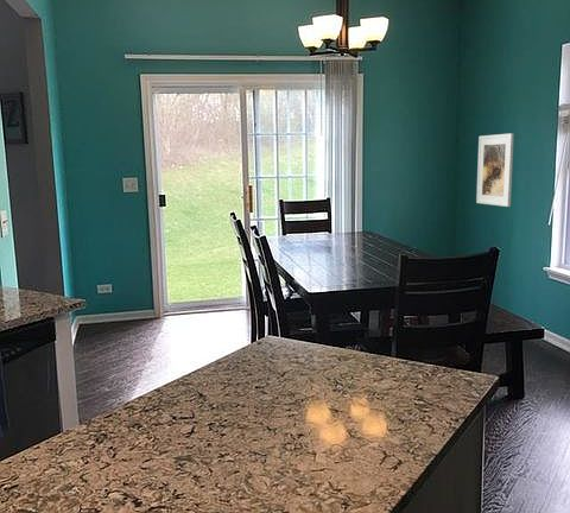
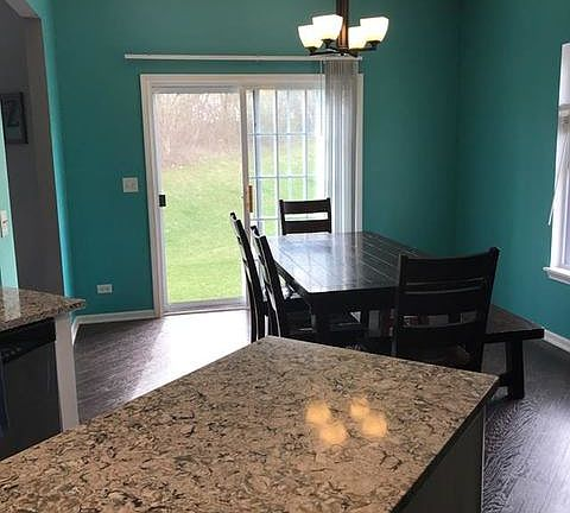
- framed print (494, 170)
